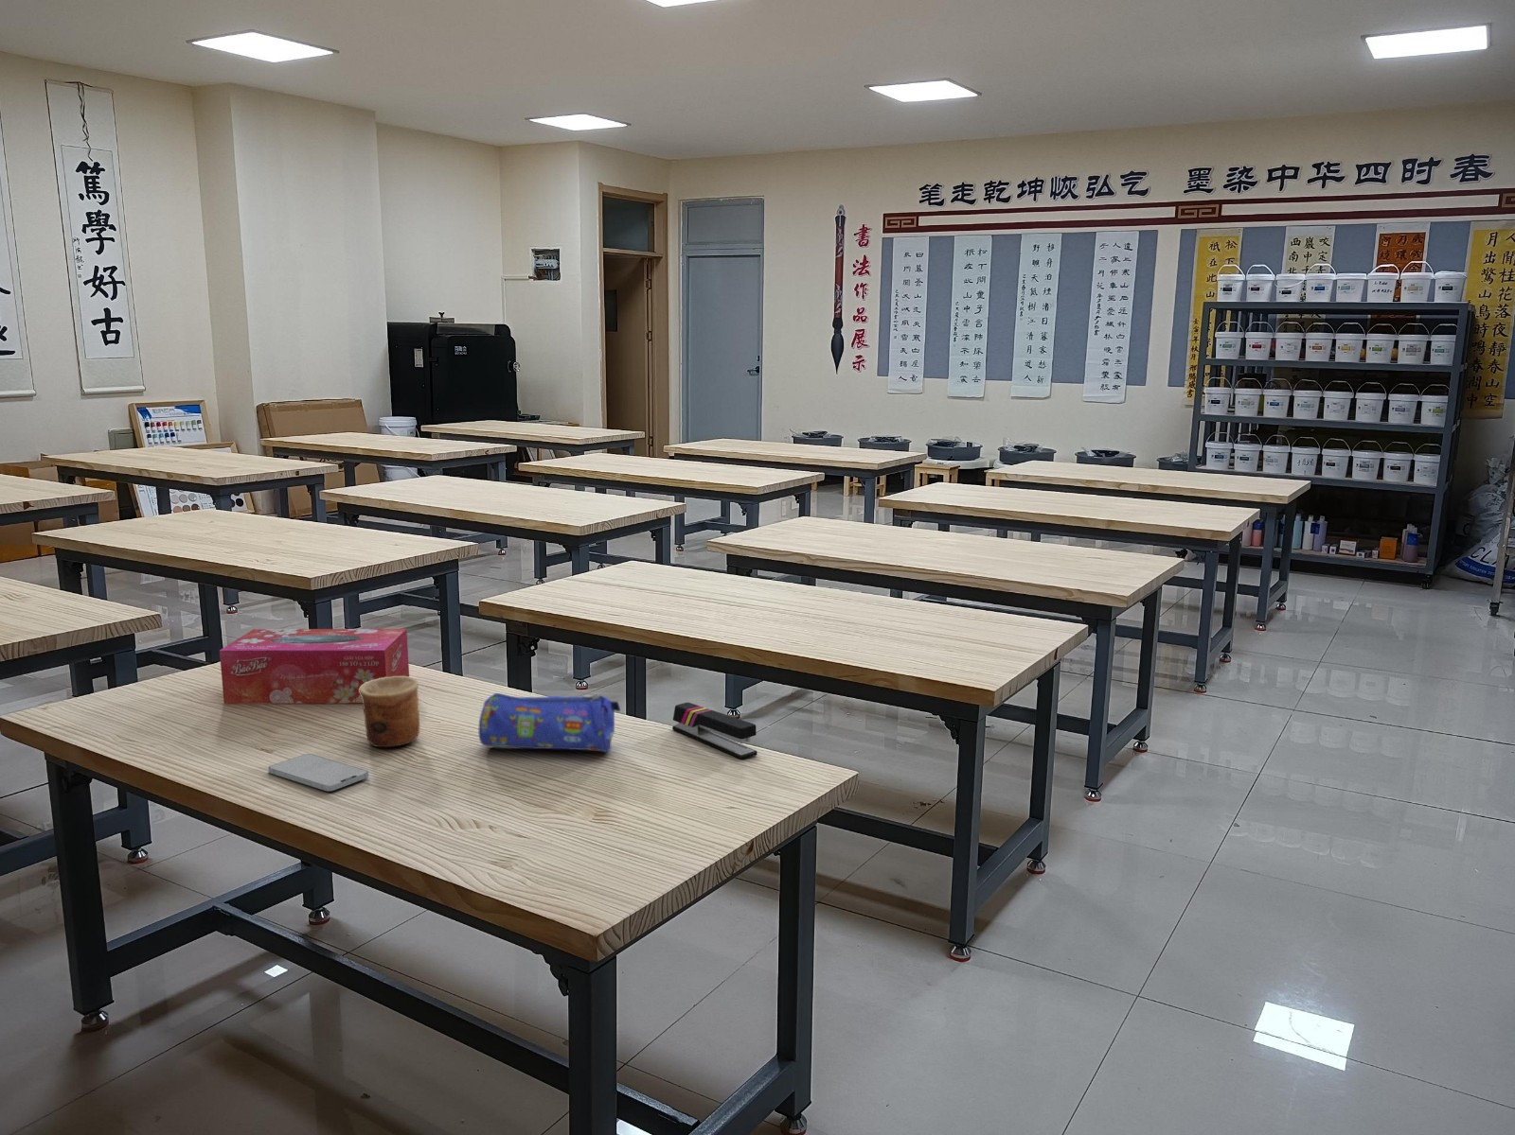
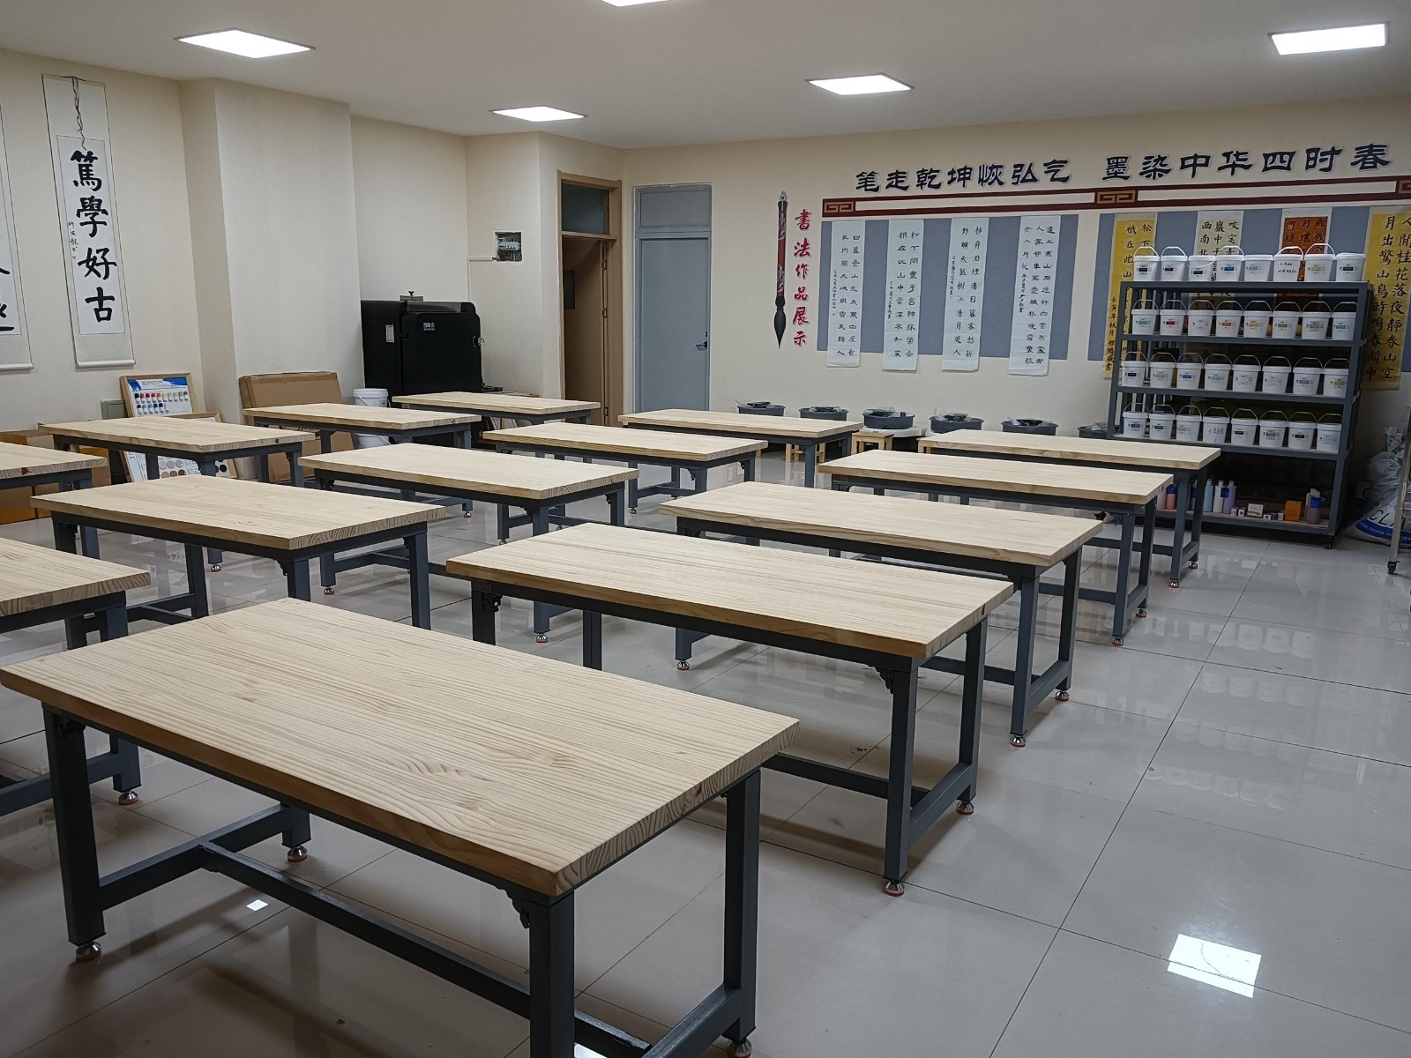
- cup (390, 712)
- stapler (713, 726)
- smartphone (319, 771)
- pencil case (549, 720)
- tissue box (319, 665)
